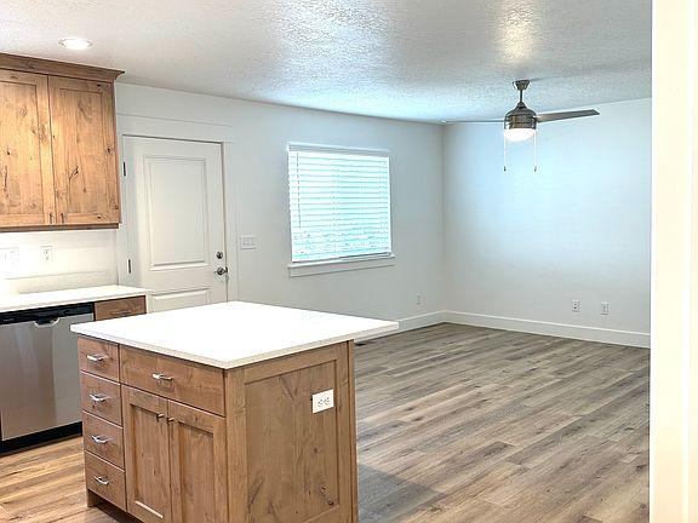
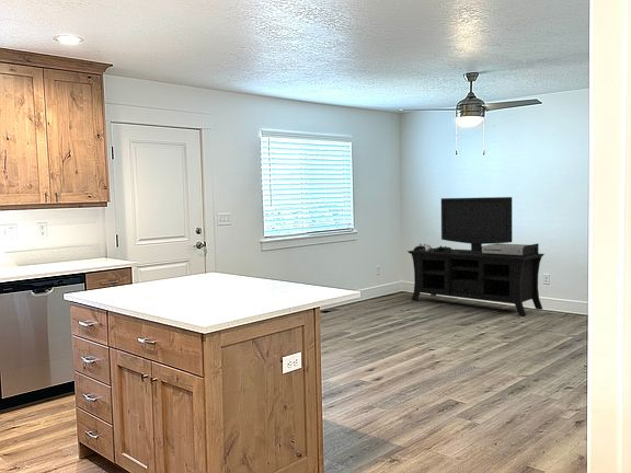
+ media console (472, 251)
